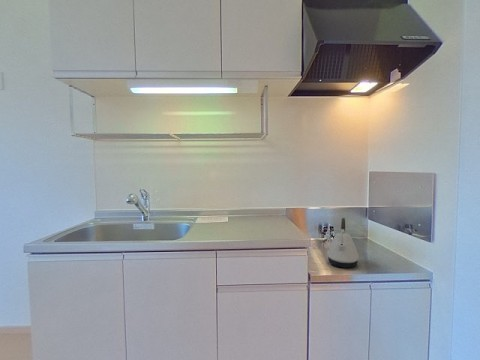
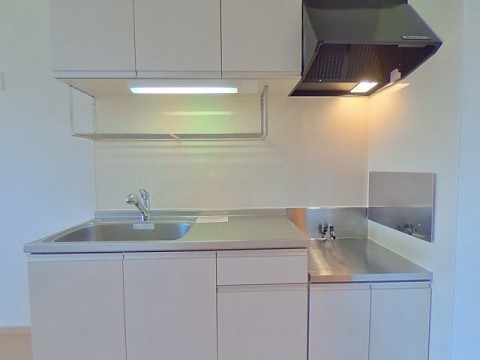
- kettle (342, 241)
